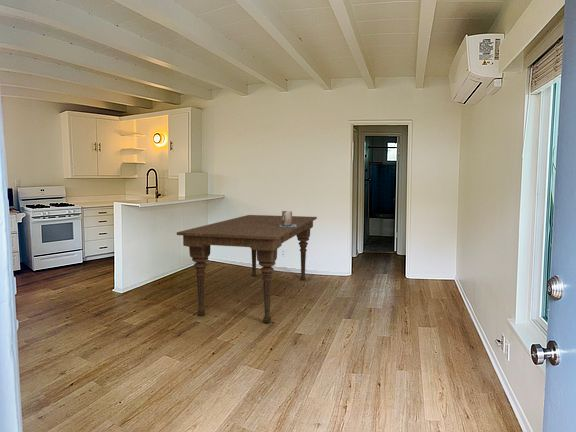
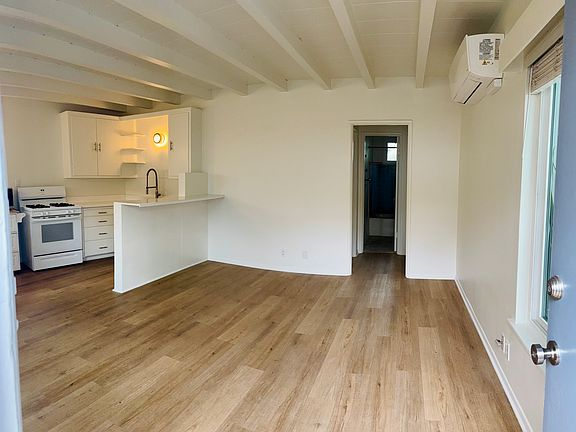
- dining table (259, 259)
- ceramic jug (288, 218)
